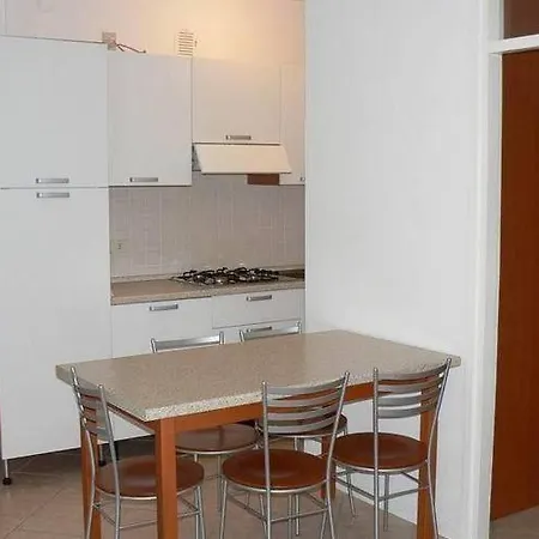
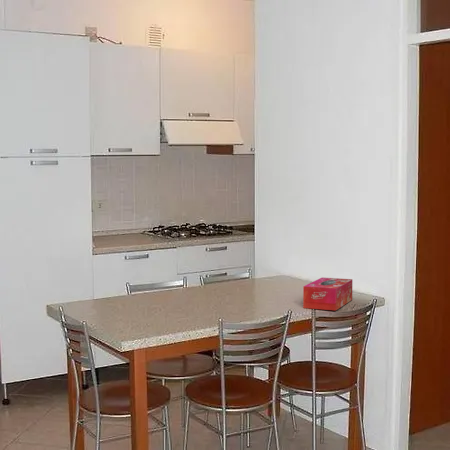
+ tissue box (328, 293)
